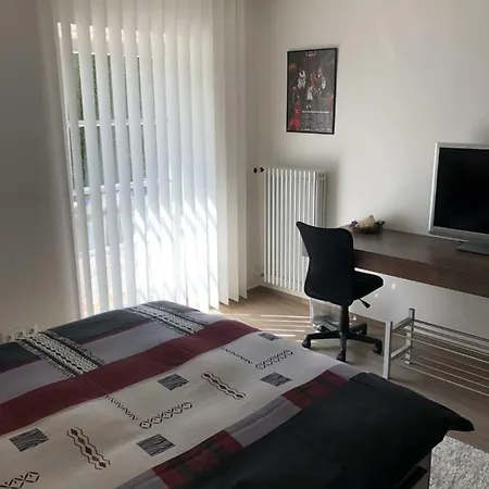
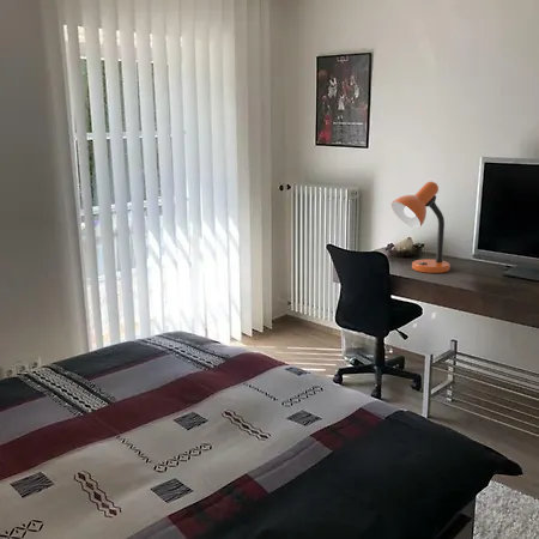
+ desk lamp (420, 225)
